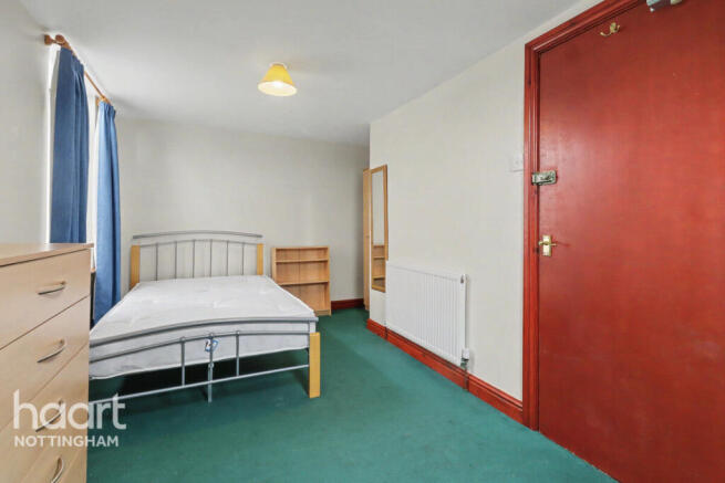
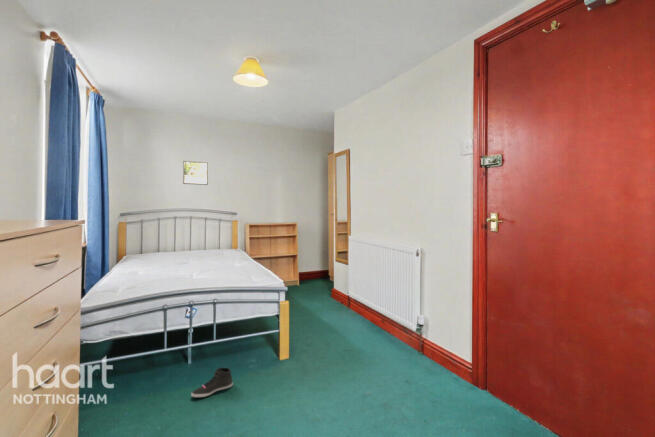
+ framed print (195, 173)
+ sneaker (212, 380)
